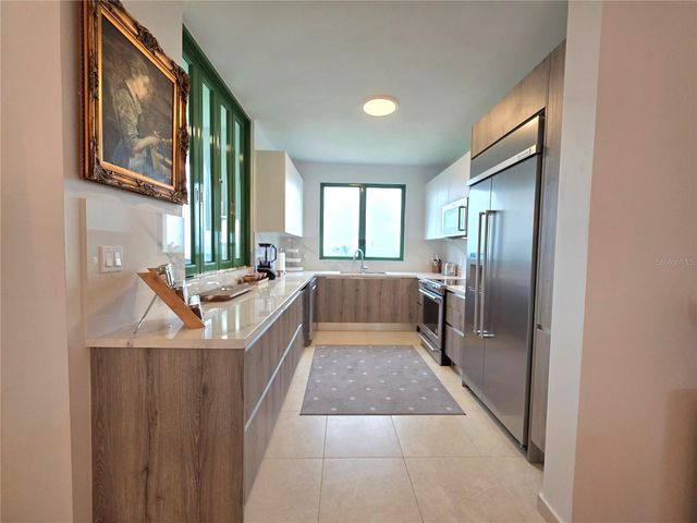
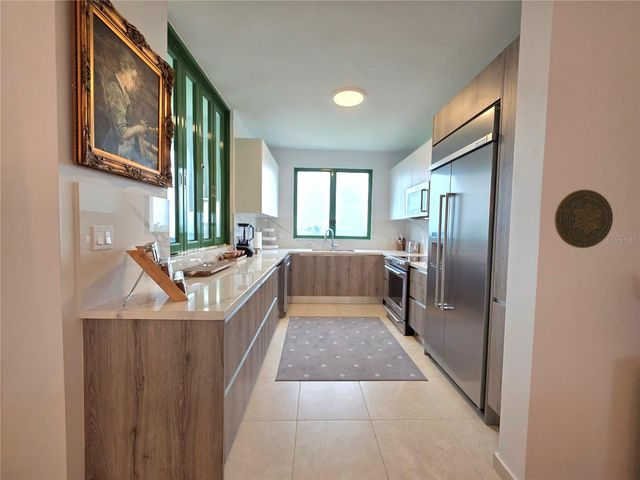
+ decorative plate (585, 218)
